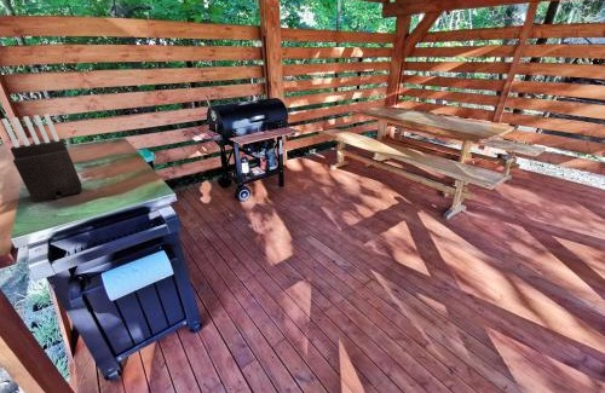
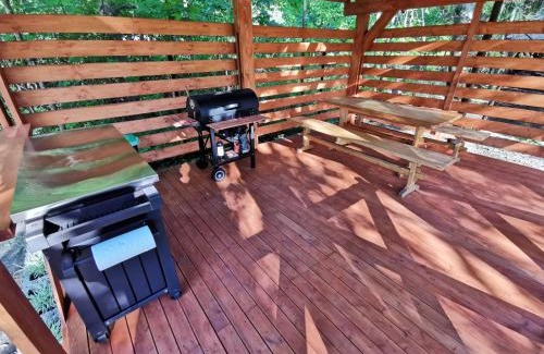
- knife block (42, 157)
